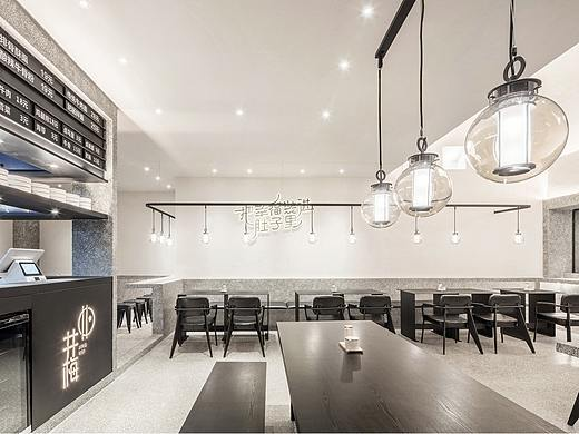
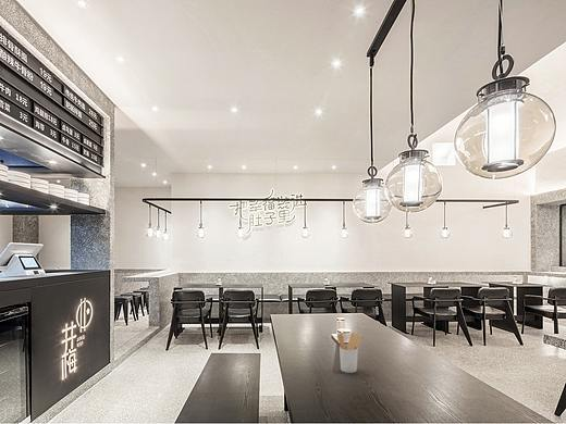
+ utensil holder (350, 351)
